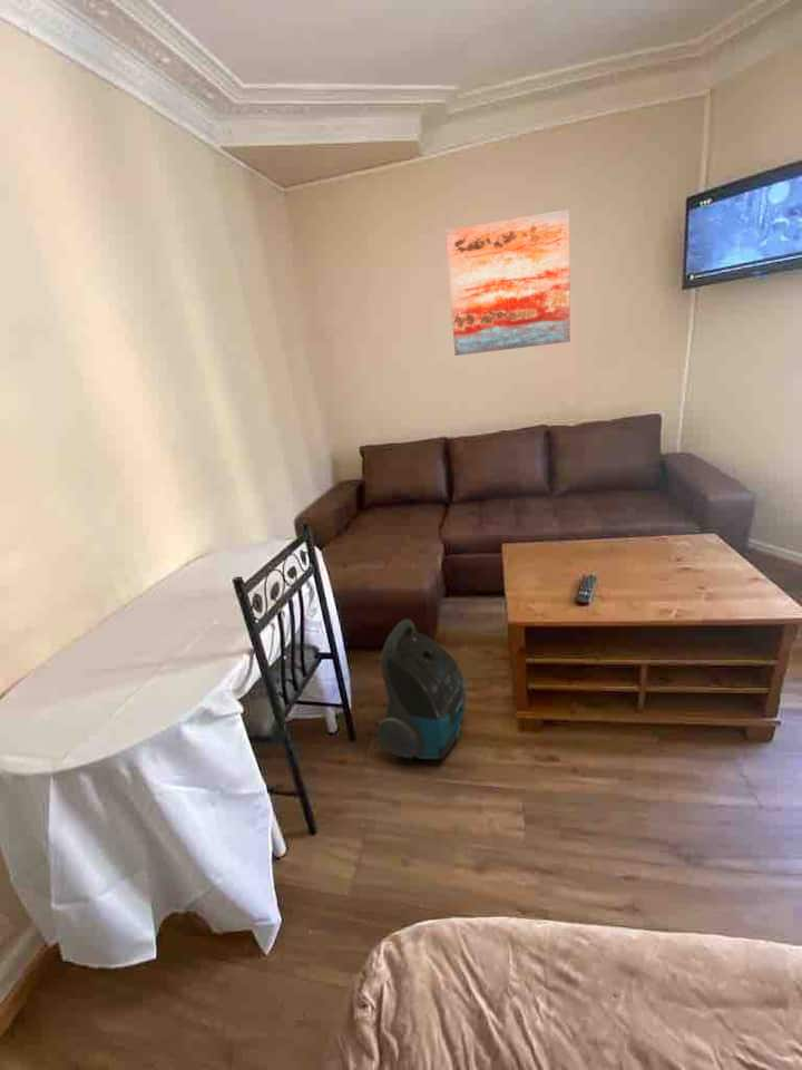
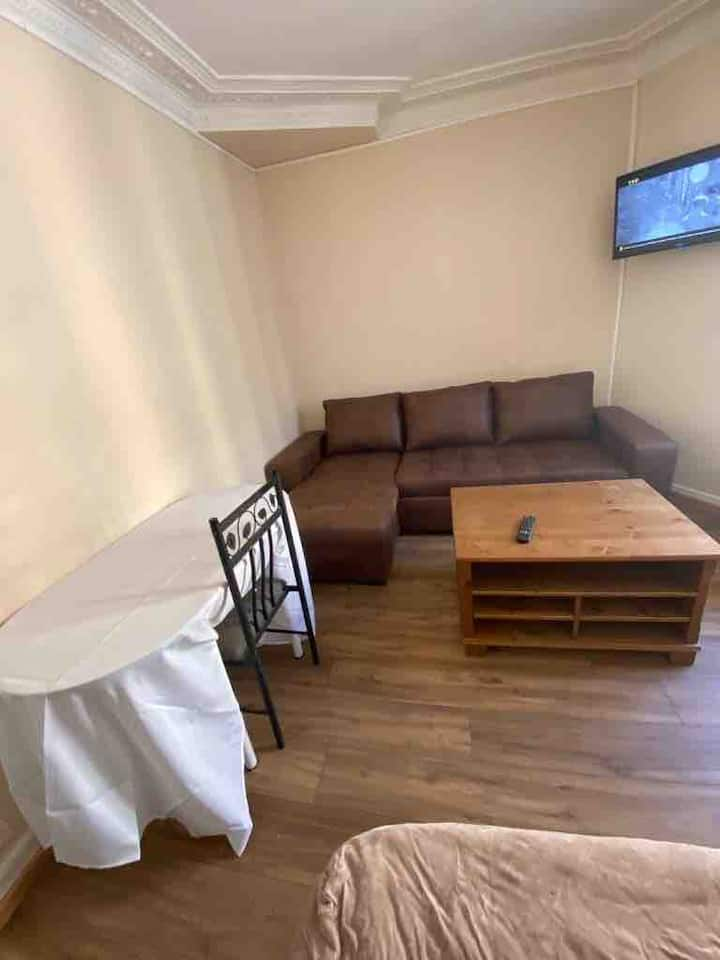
- wall art (508, 286)
- vacuum cleaner (421, 685)
